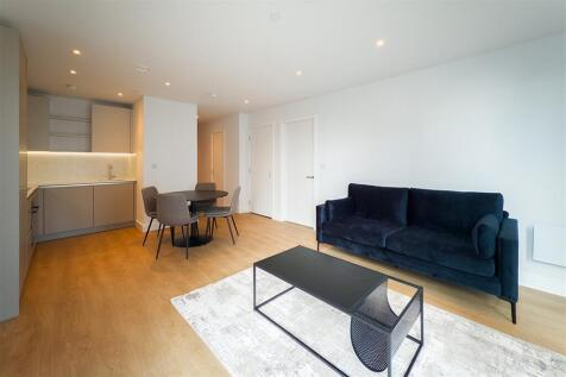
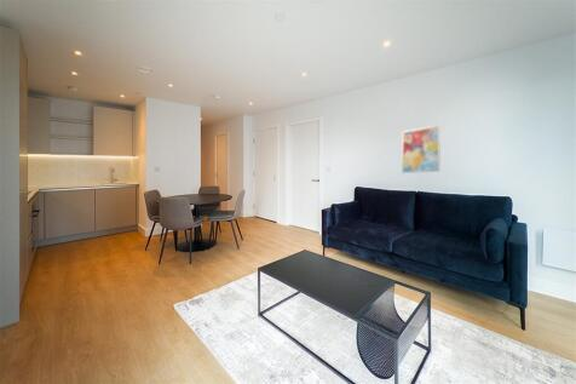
+ wall art (420, 150)
